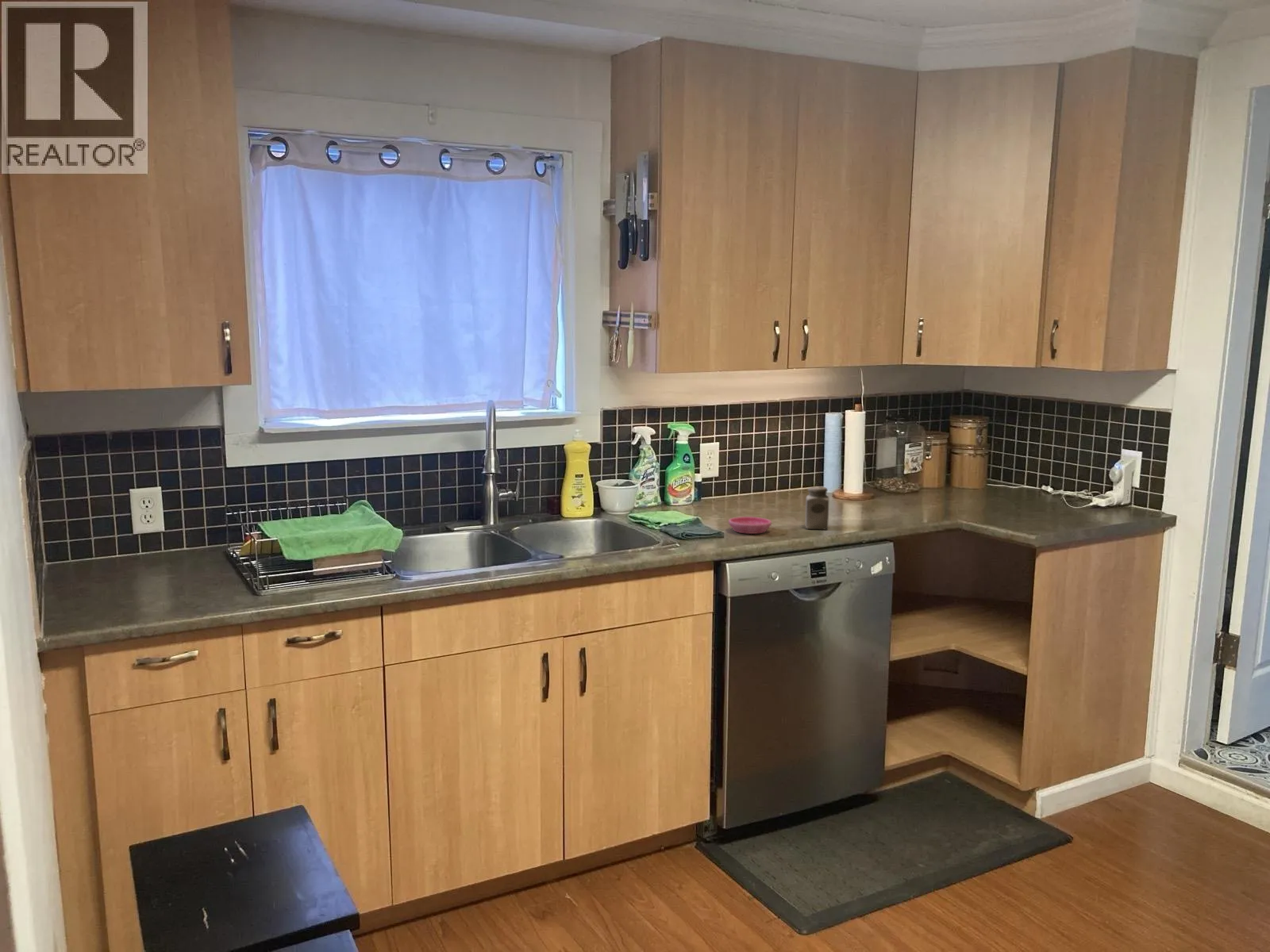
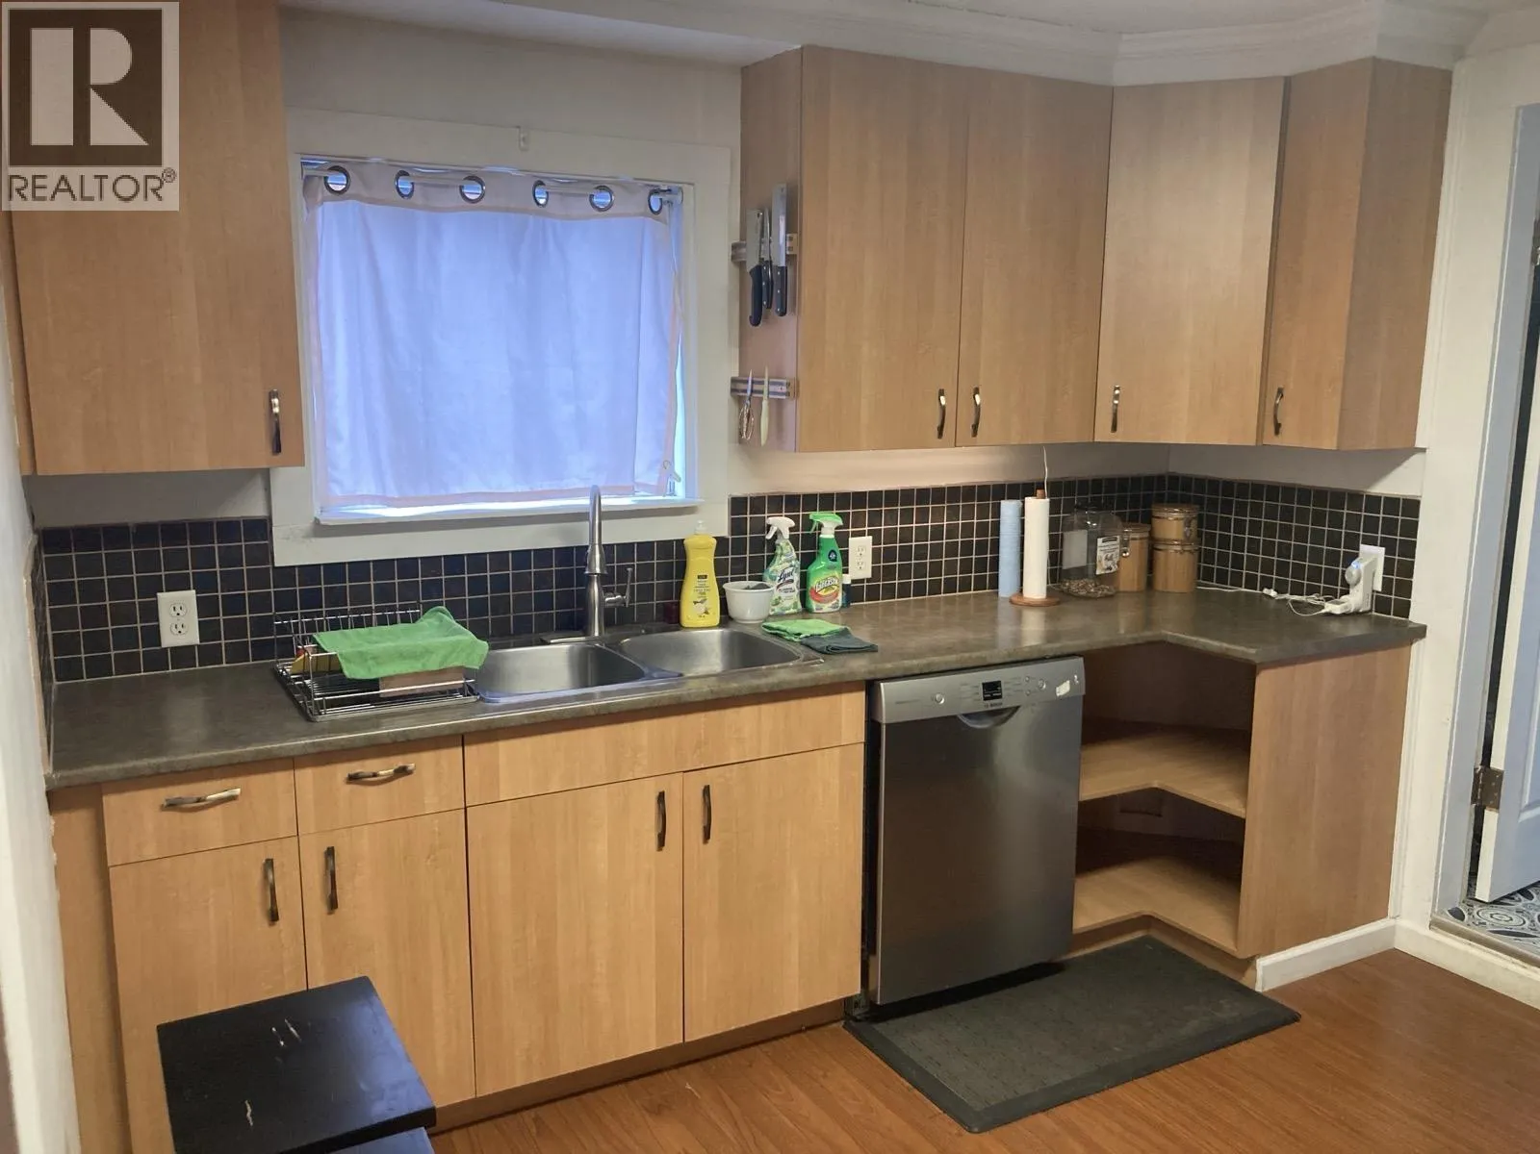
- saucer (749, 525)
- salt shaker (817, 507)
